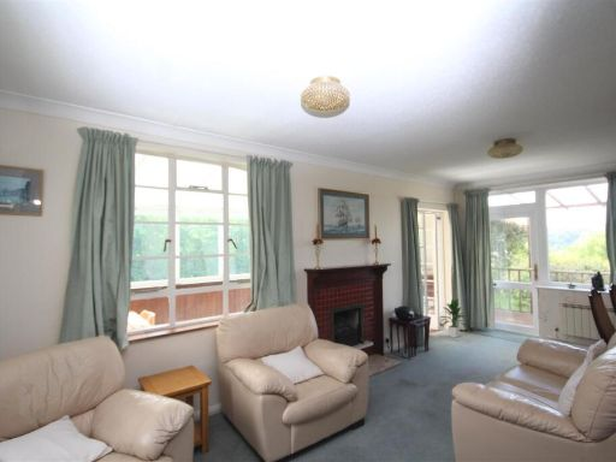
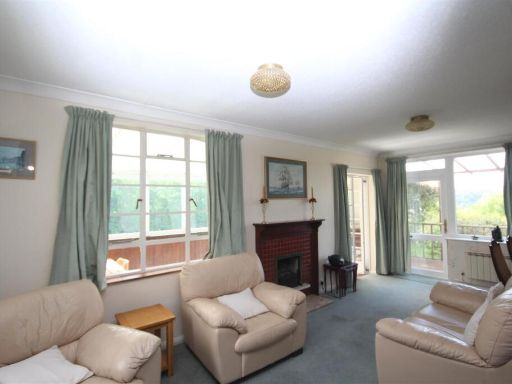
- indoor plant (454, 318)
